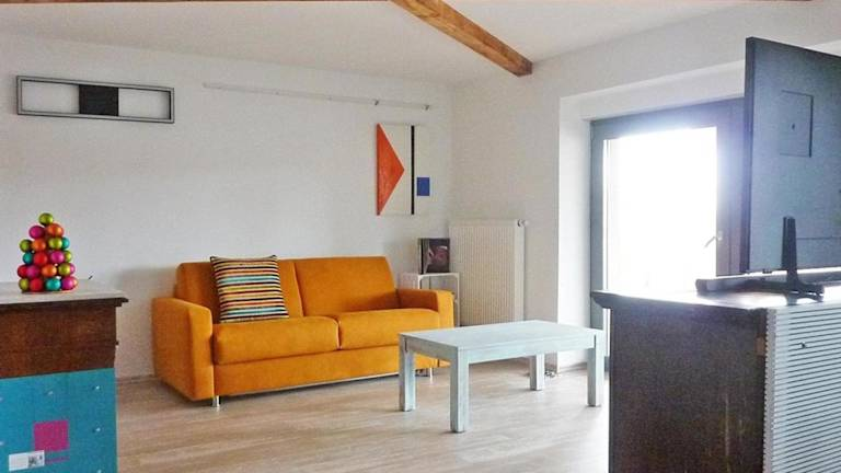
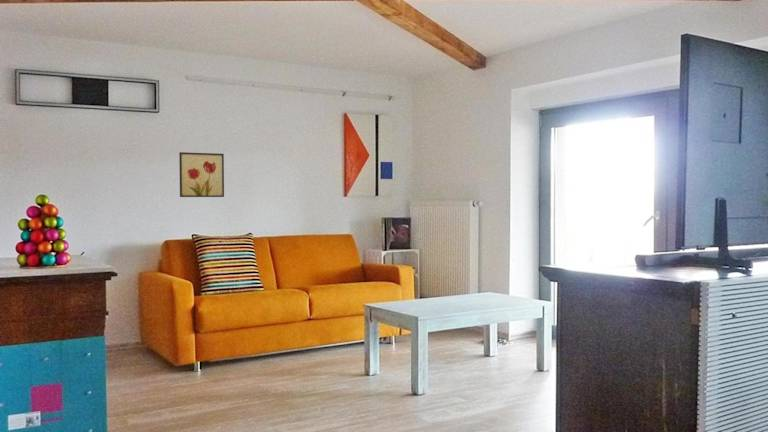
+ wall art (201, 175)
